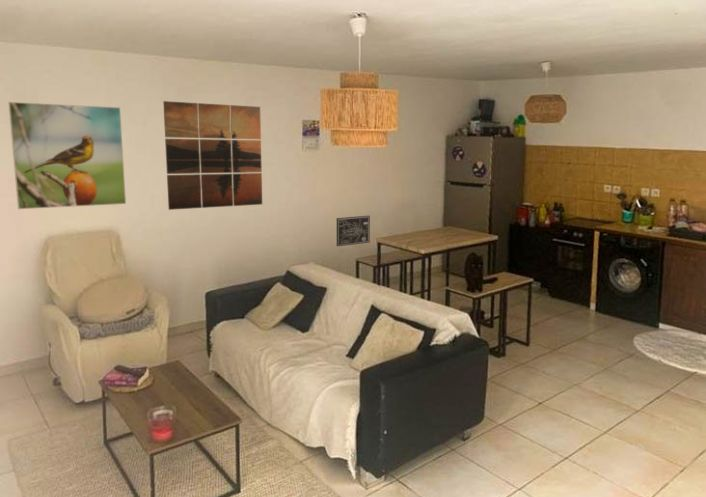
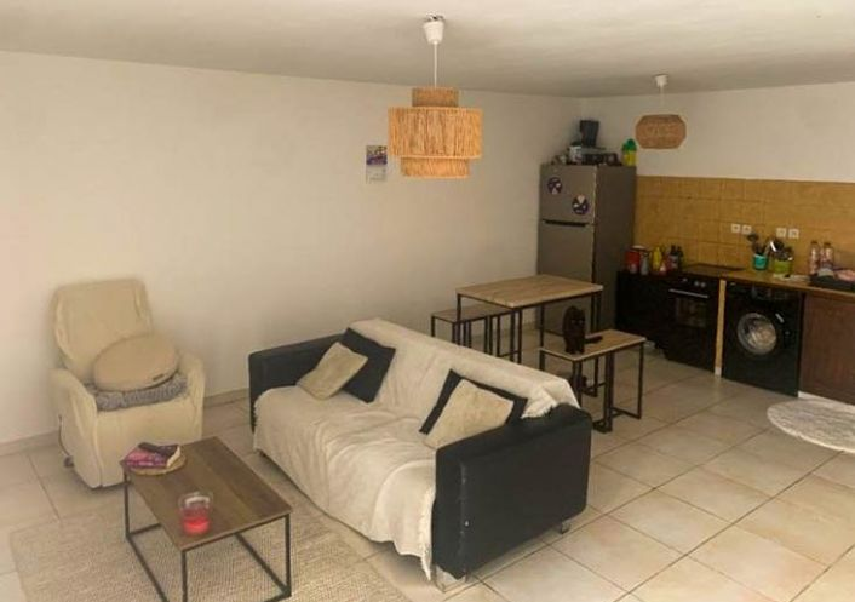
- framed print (70, 156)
- wall art (353, 230)
- wall art (216, 156)
